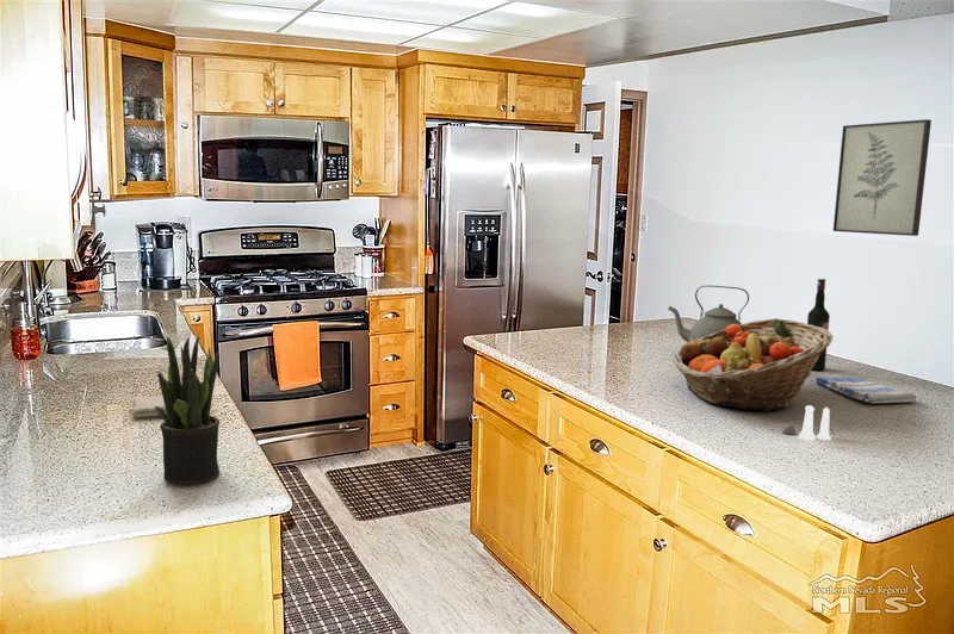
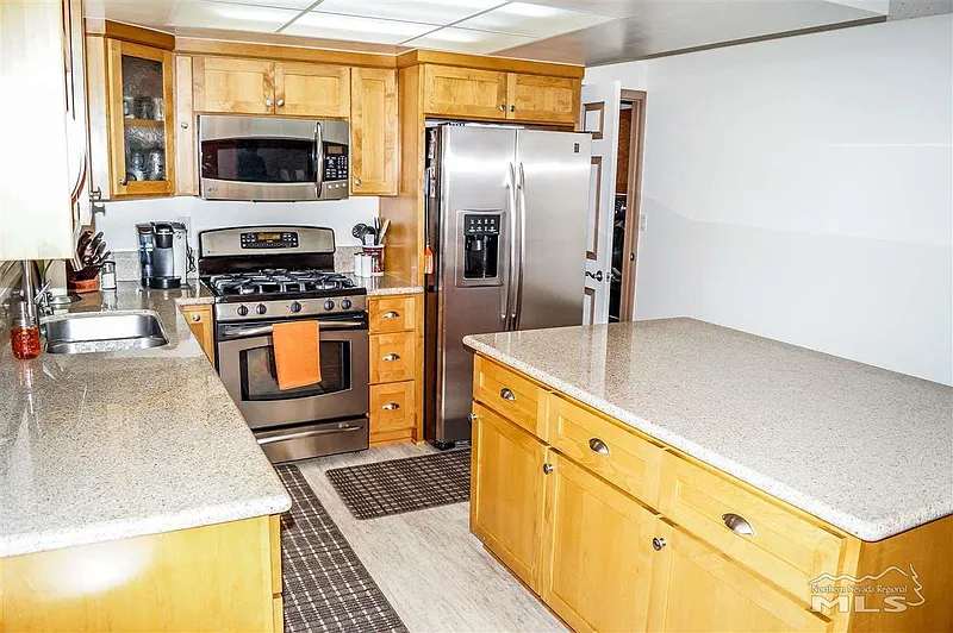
- wine bottle (818, 323)
- salt and pepper shaker set (810, 419)
- potted plant (188, 405)
- washcloth (165, 406)
- fruit basket (748, 359)
- wall art (879, 179)
- dish towel (863, 387)
- kettle (714, 322)
